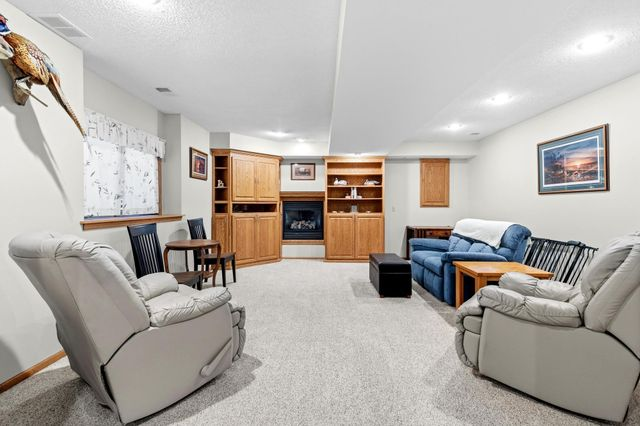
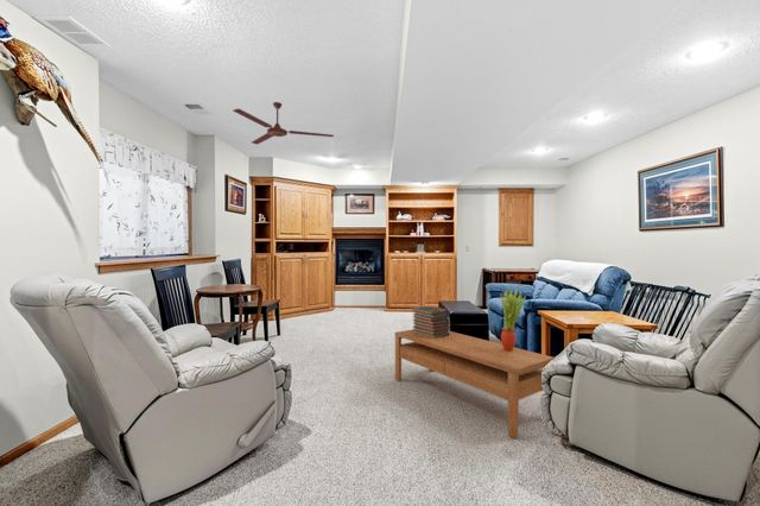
+ ceiling fan (279, 125)
+ book stack (430, 321)
+ potted plant (512, 318)
+ coffee table (463, 369)
